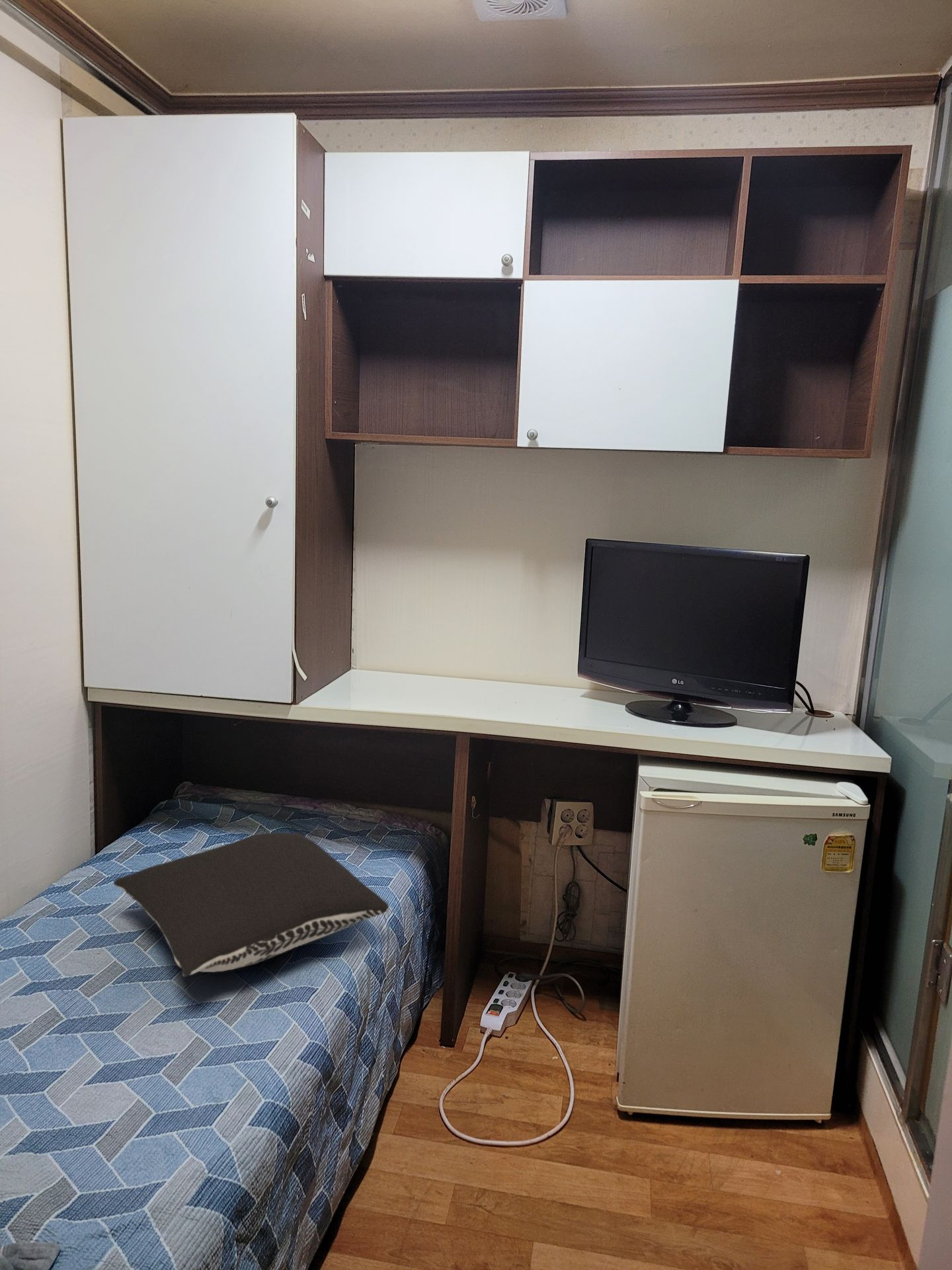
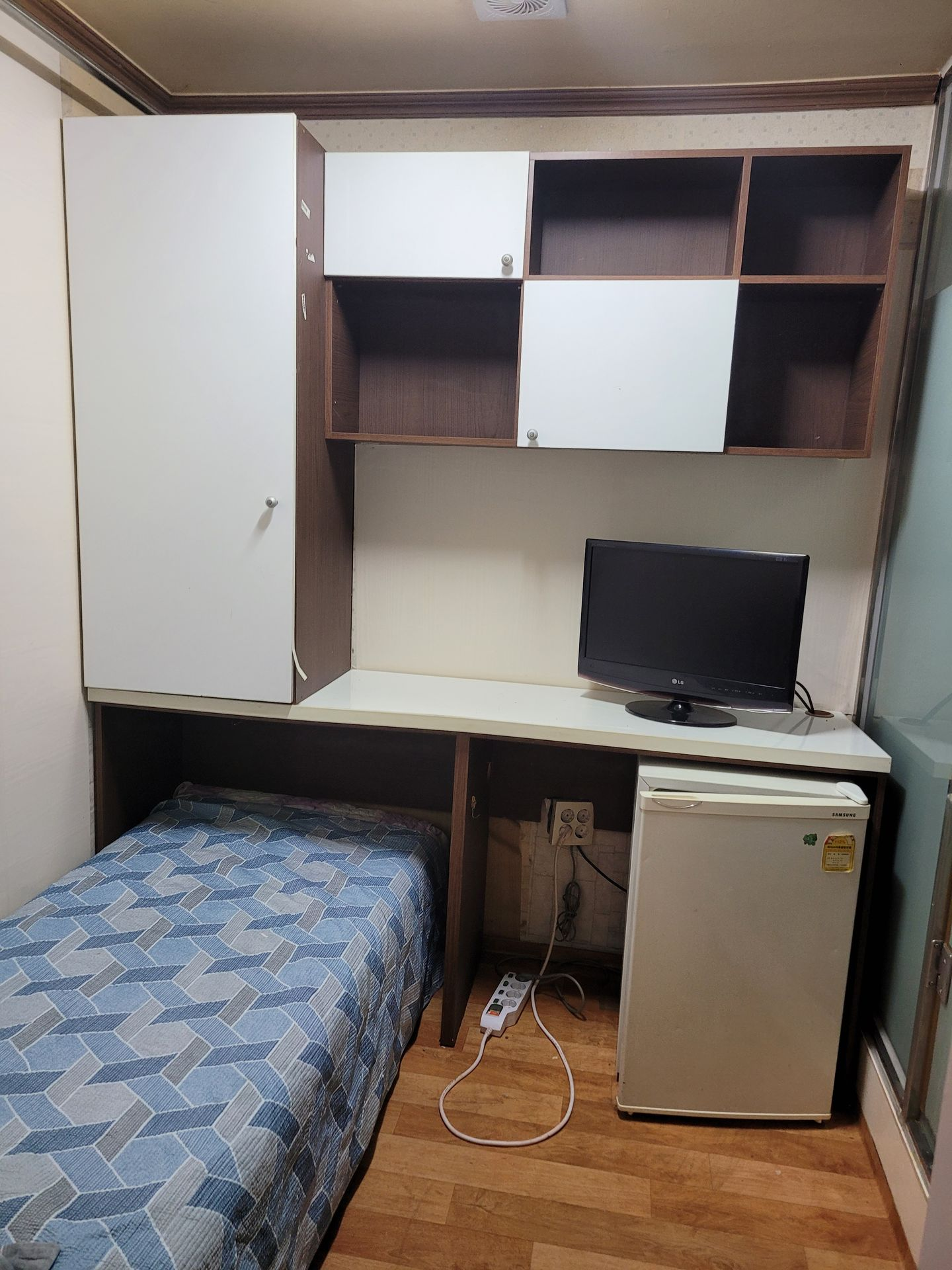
- pillow (249, 895)
